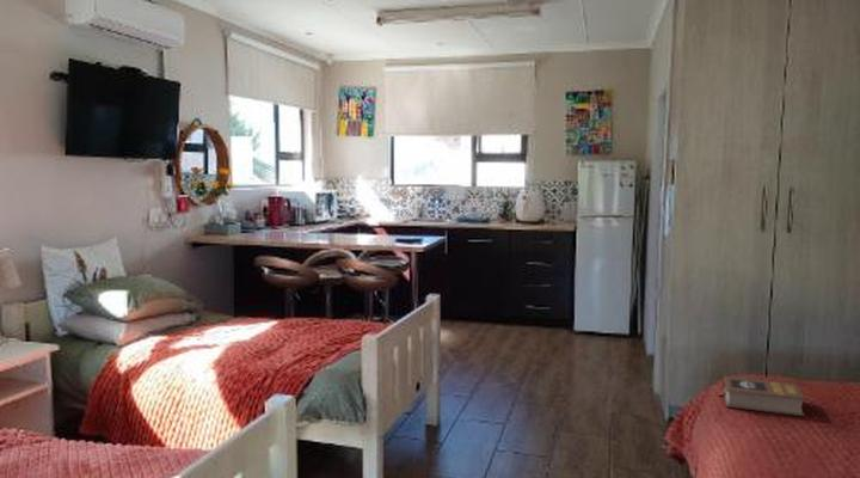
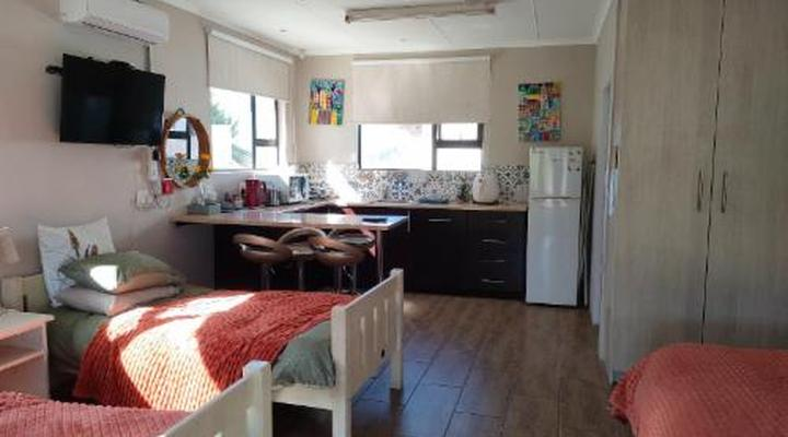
- book (757, 393)
